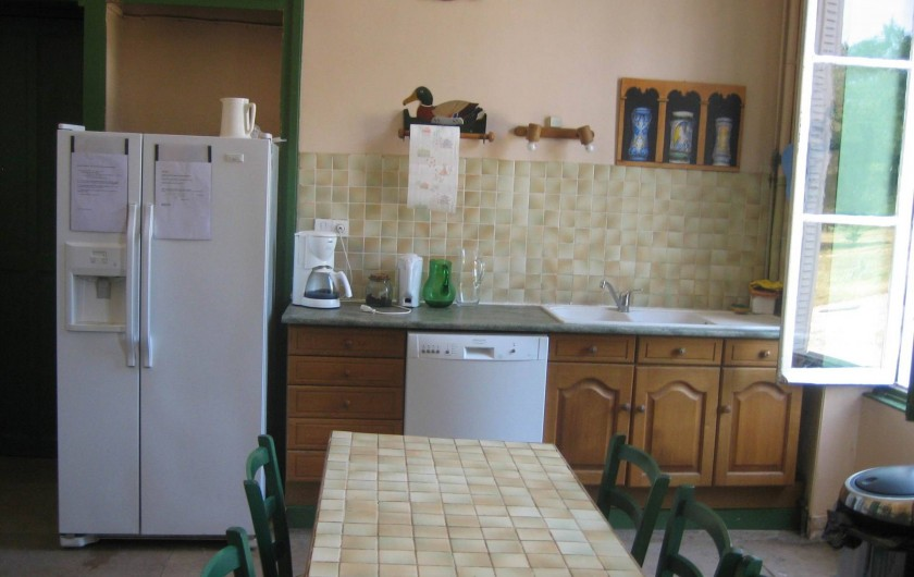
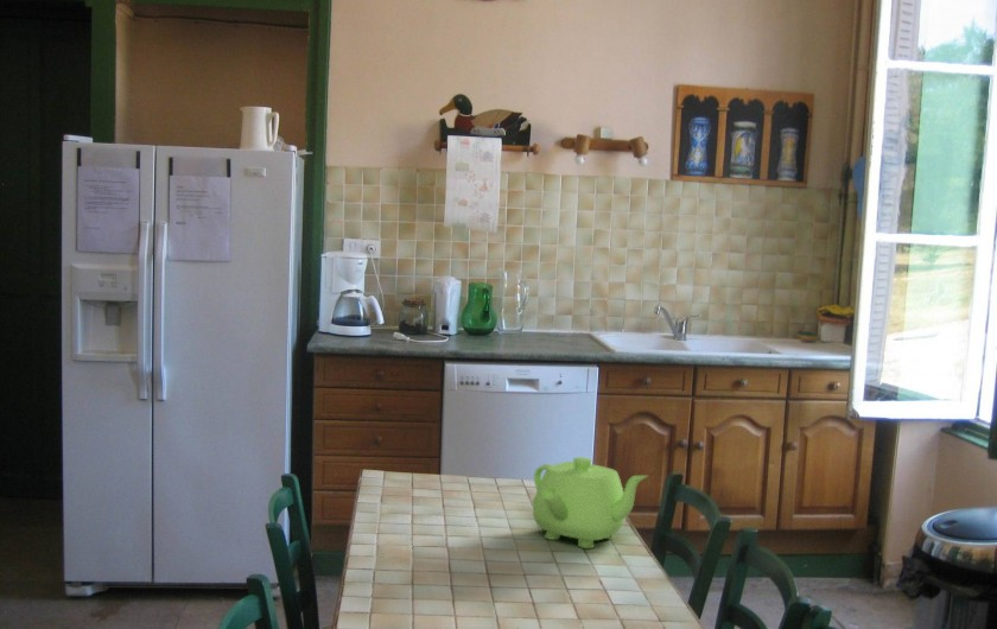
+ teapot (580, 502)
